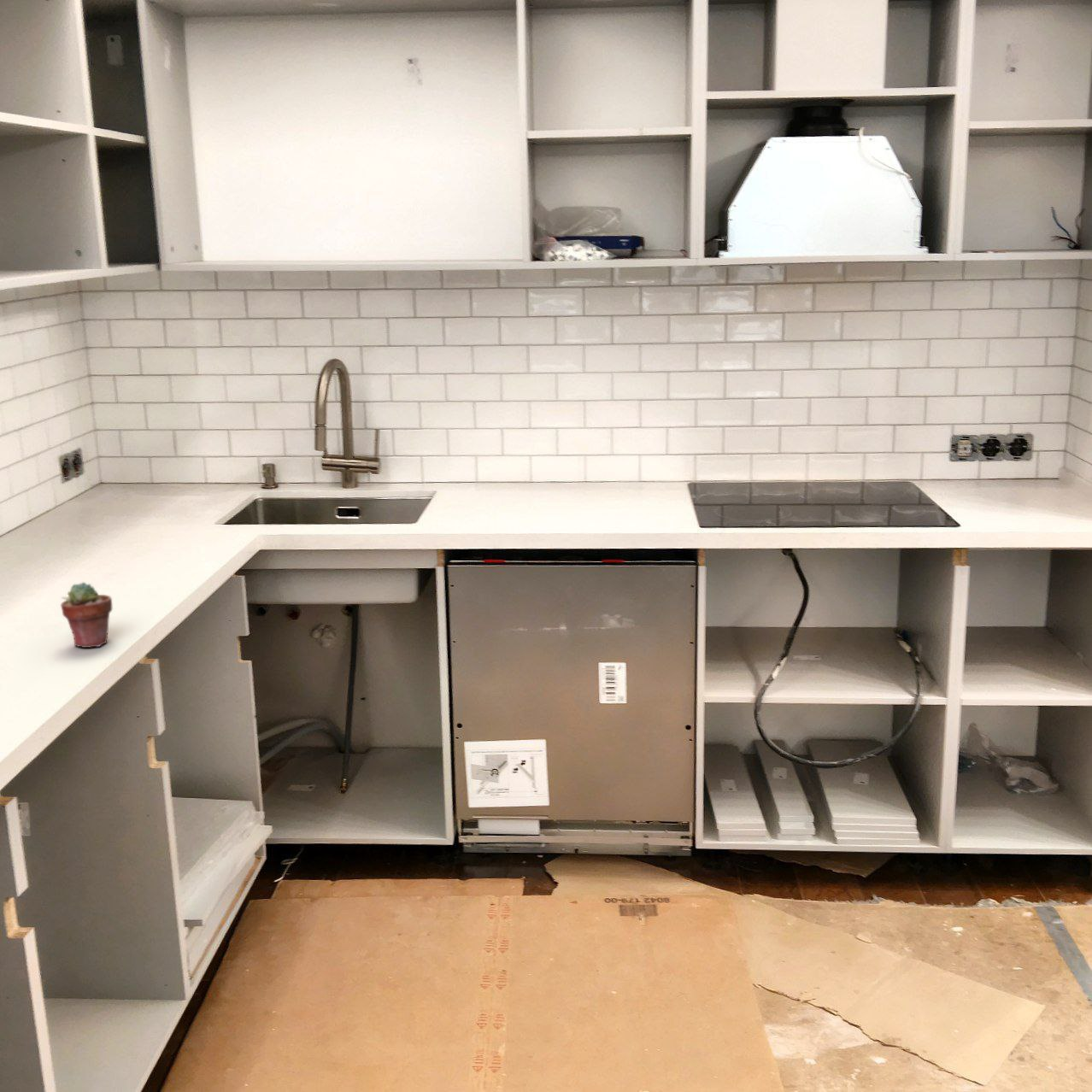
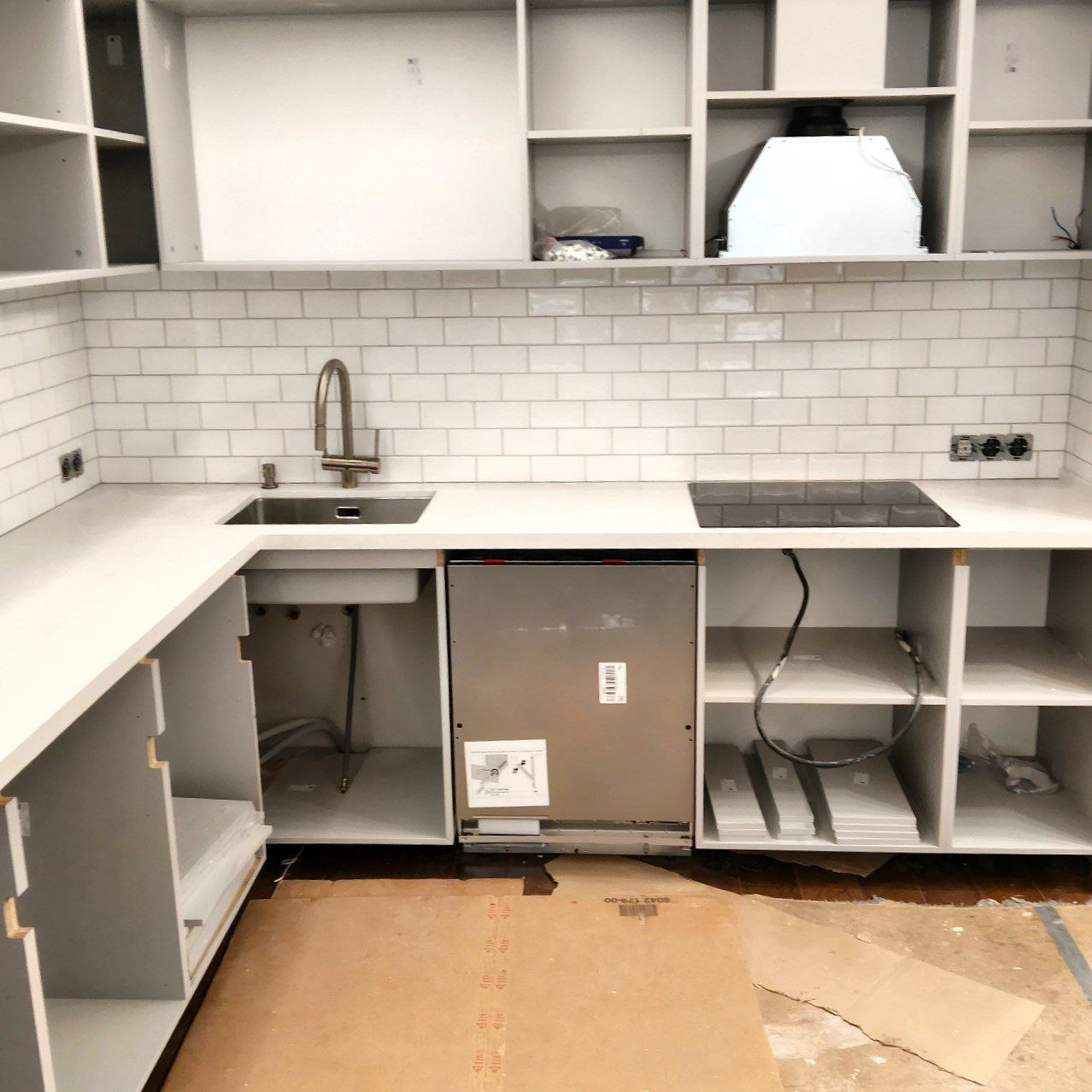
- potted succulent (87, 613)
